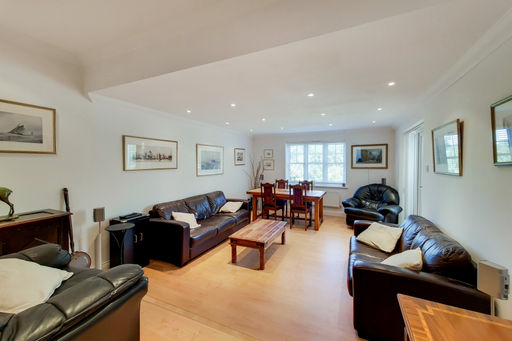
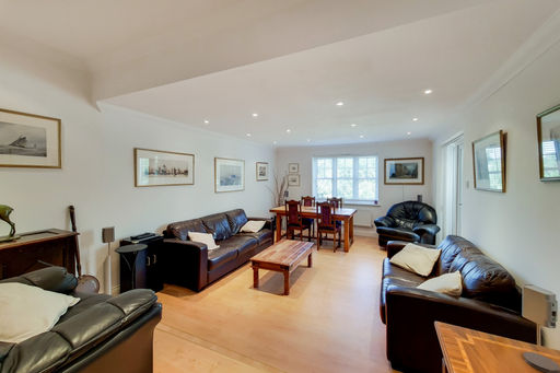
+ coaster (540, 362)
